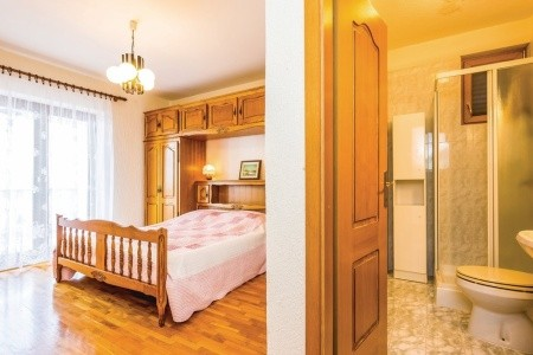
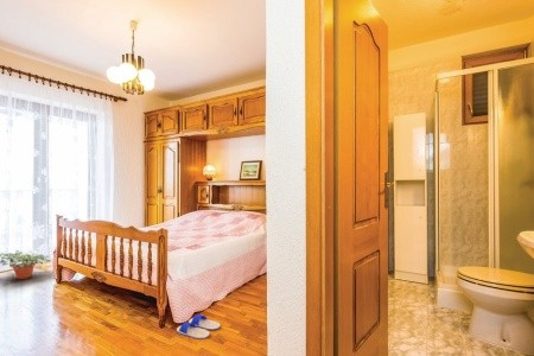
+ potted plant (27, 263)
+ flip-flop (198, 324)
